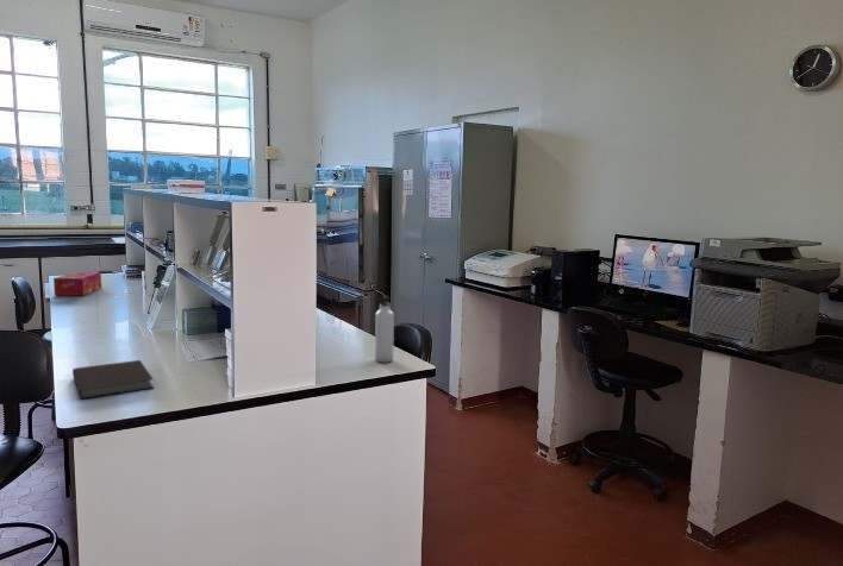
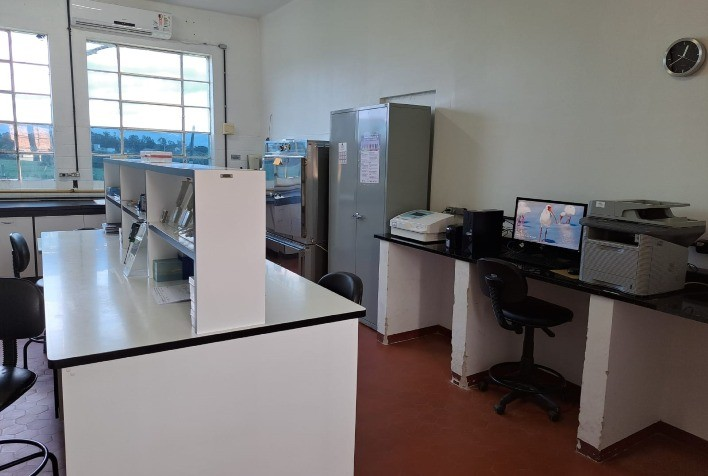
- water bottle (385, 328)
- notebook (112, 378)
- tissue box (79, 283)
